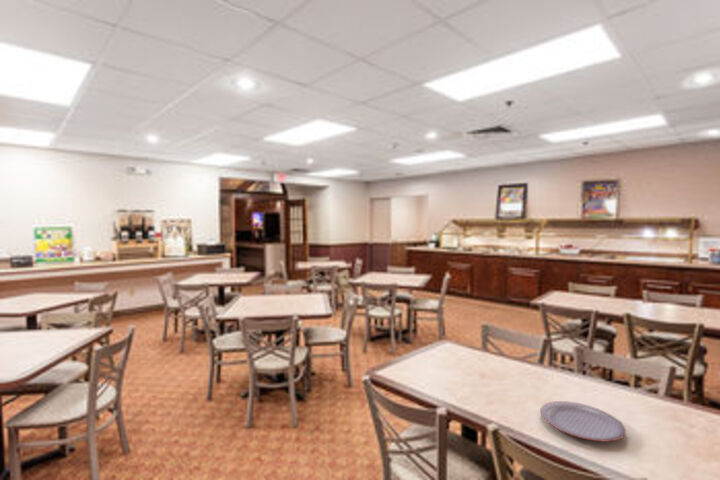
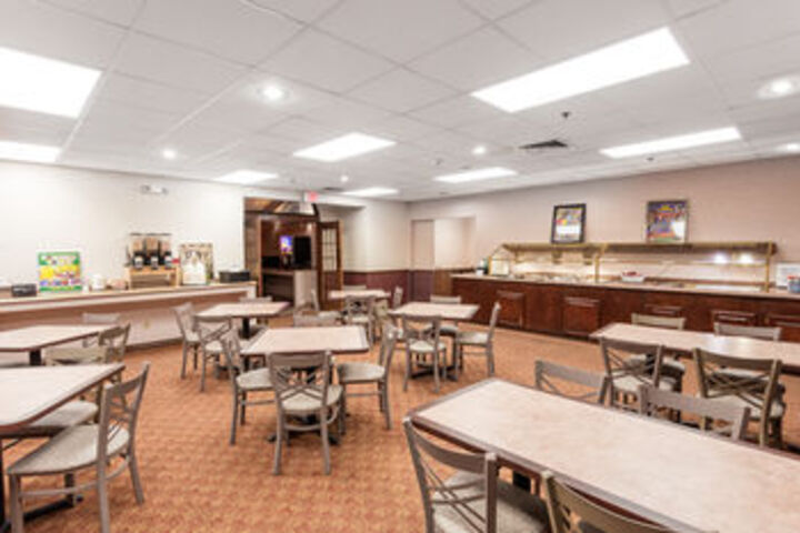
- plate (580, 421)
